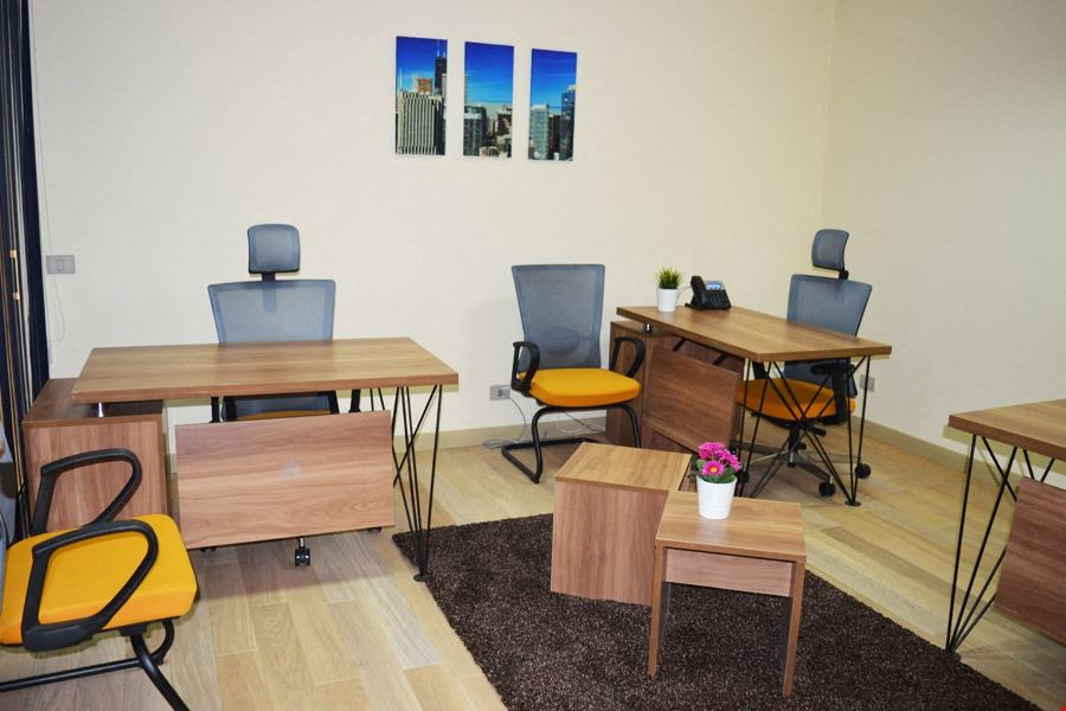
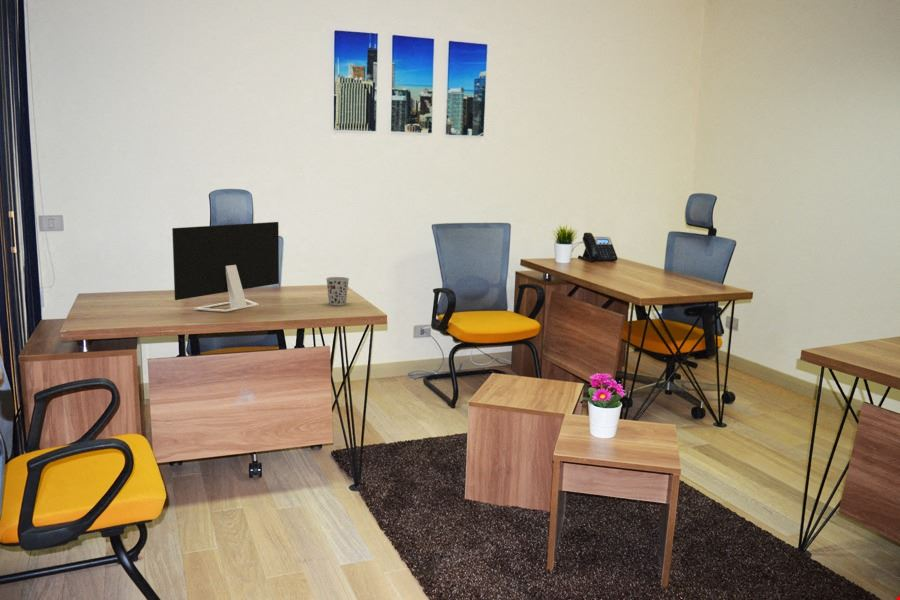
+ cup (337, 291)
+ monitor (230, 265)
